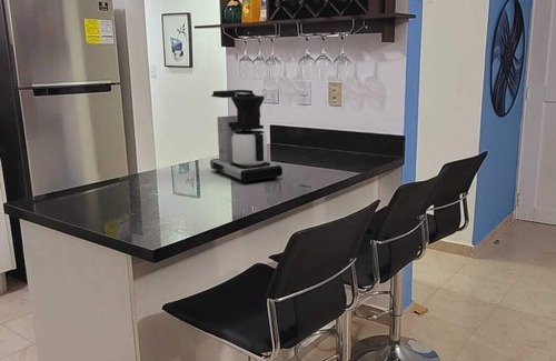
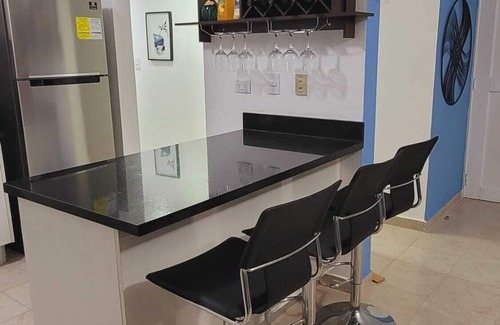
- coffee maker (244, 133)
